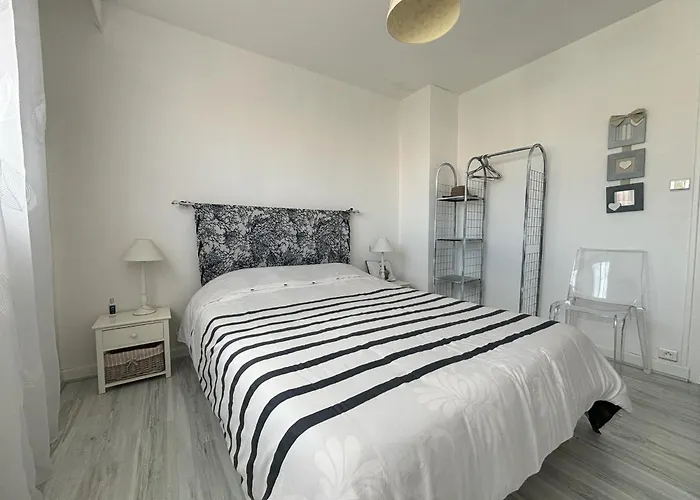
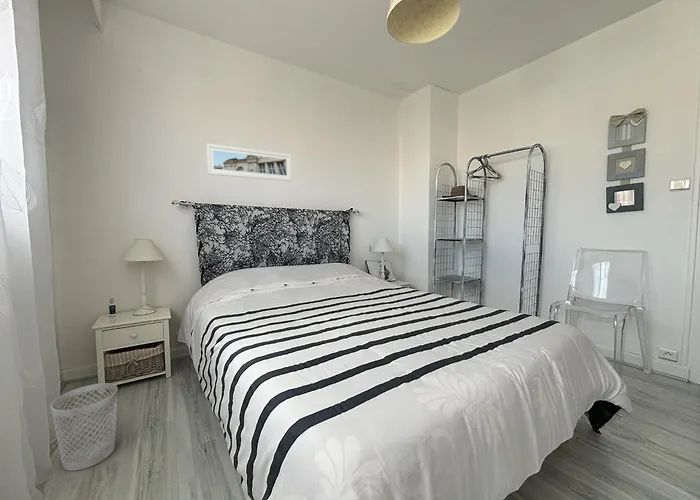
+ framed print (252, 163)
+ wastebasket (87, 425)
